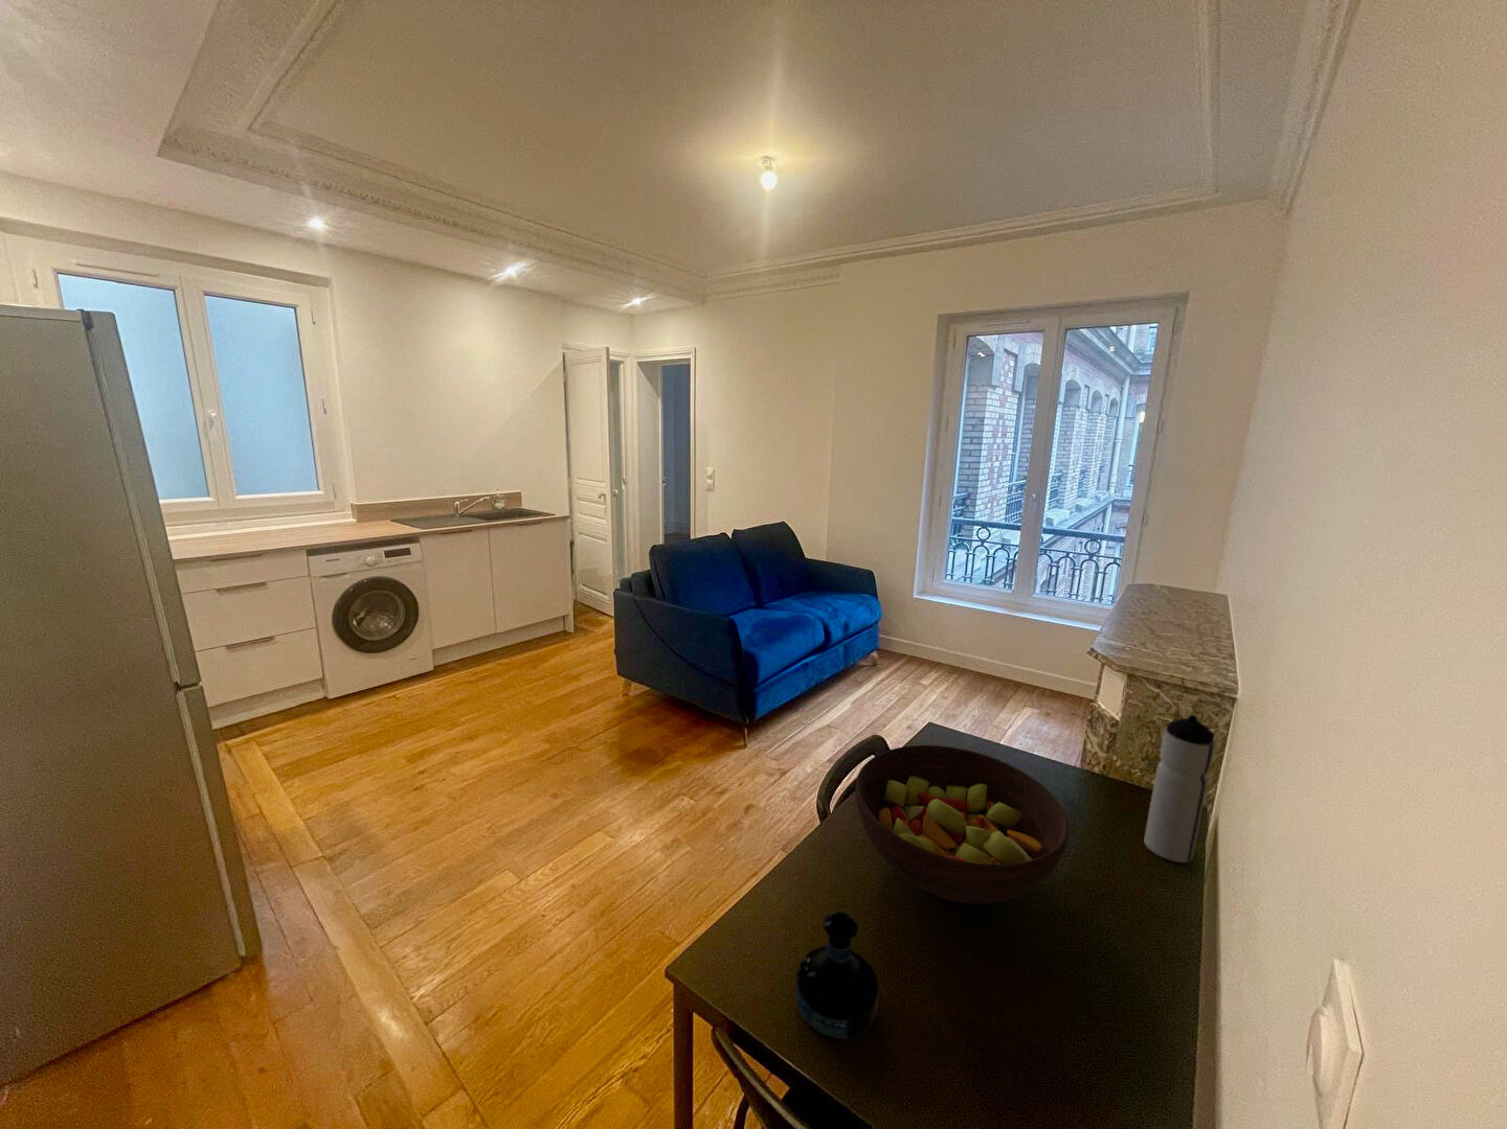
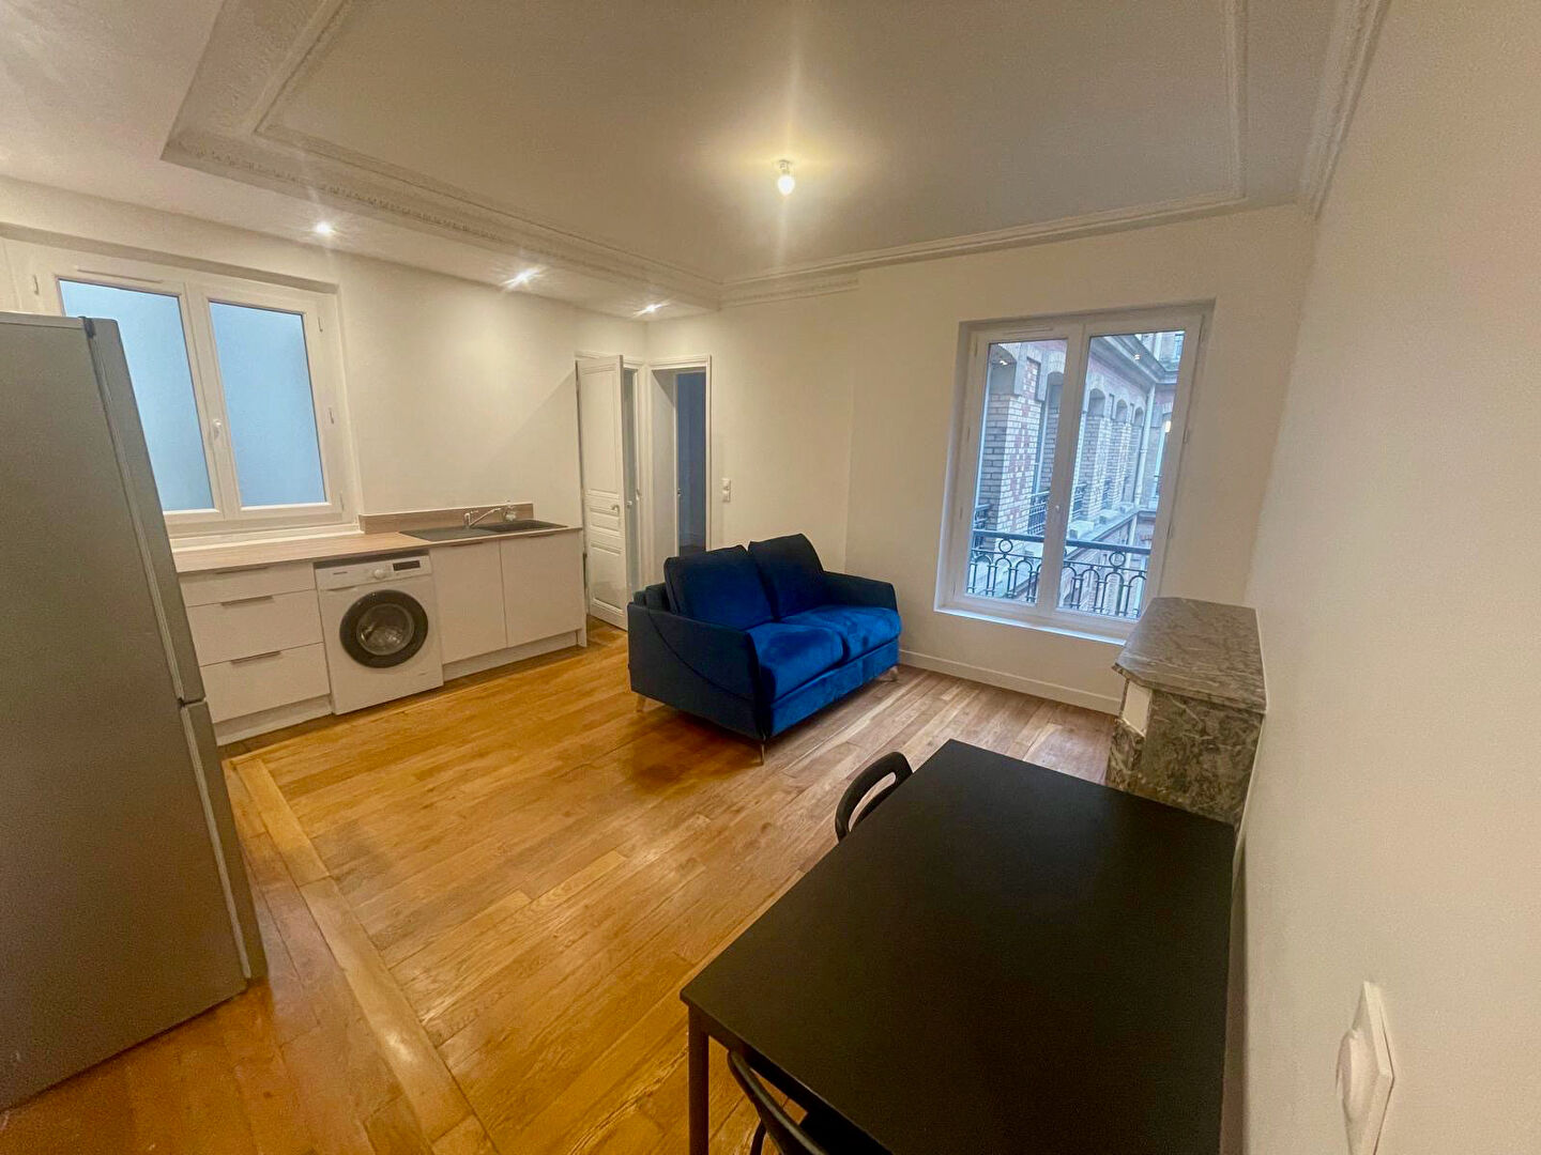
- fruit bowl (953, 835)
- water bottle (1179, 784)
- tequila bottle (838, 962)
